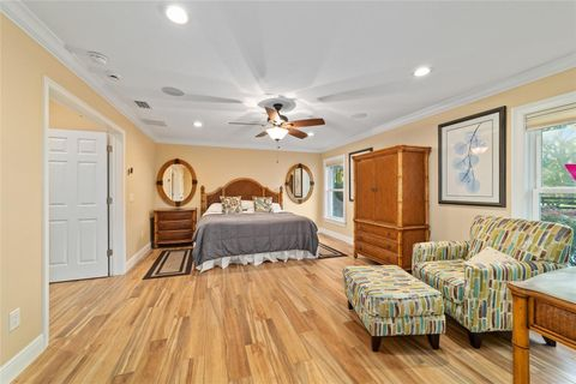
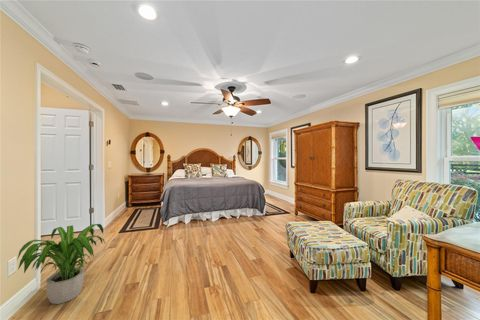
+ potted plant (68, 262)
